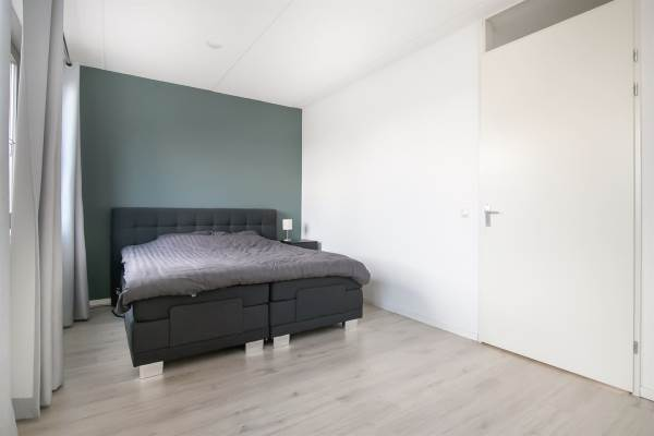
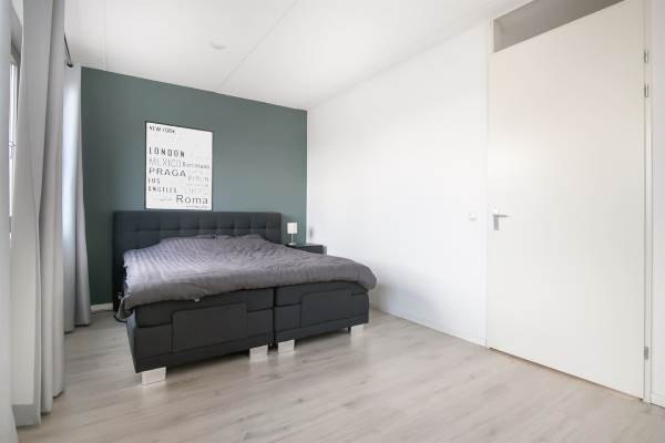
+ wall art (180, 168)
